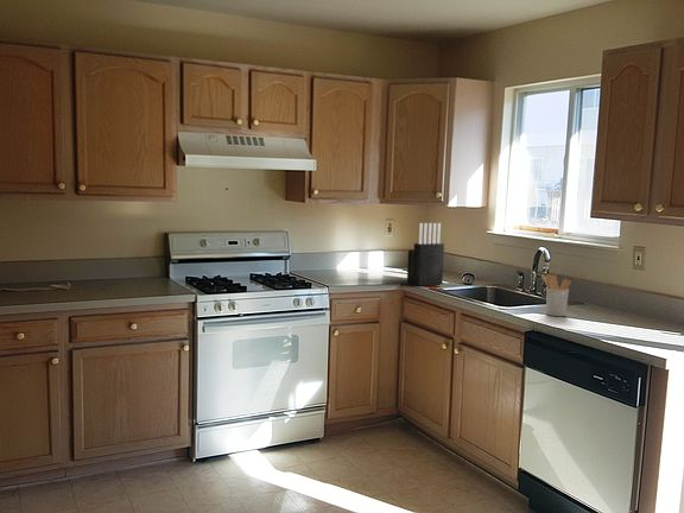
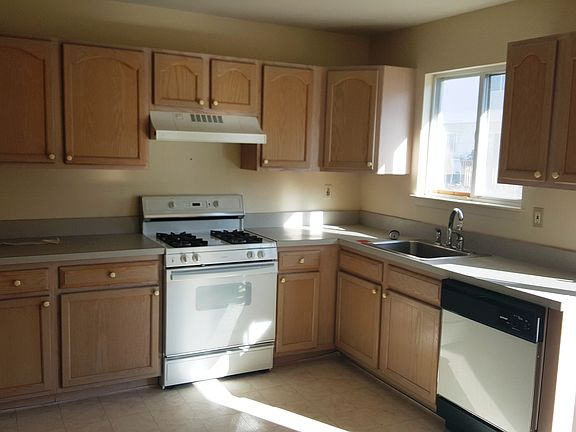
- knife block (424, 253)
- utensil holder (553, 293)
